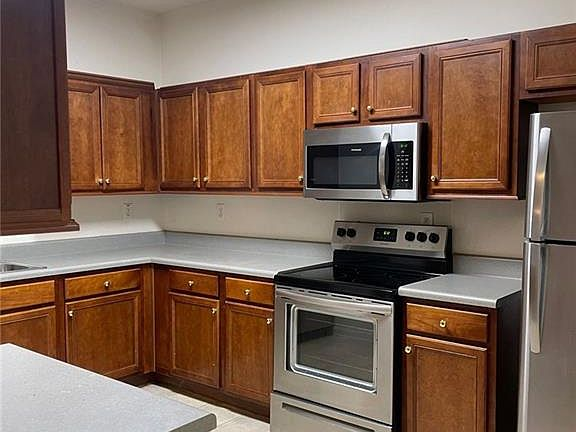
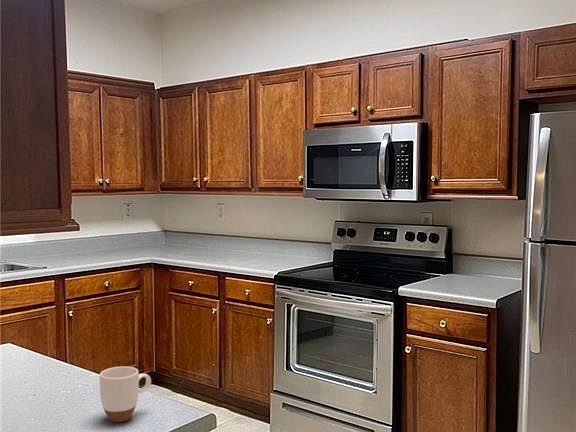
+ mug (127, 393)
